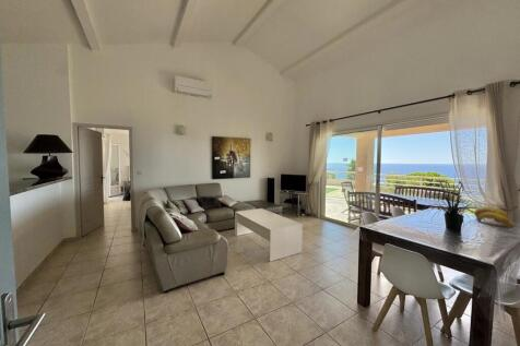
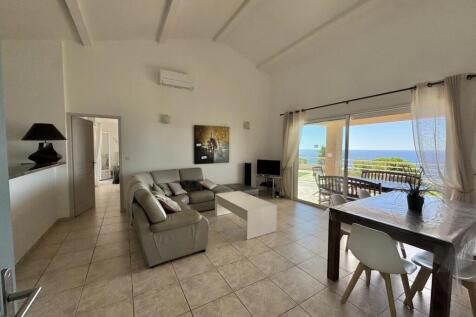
- banana bunch (493, 215)
